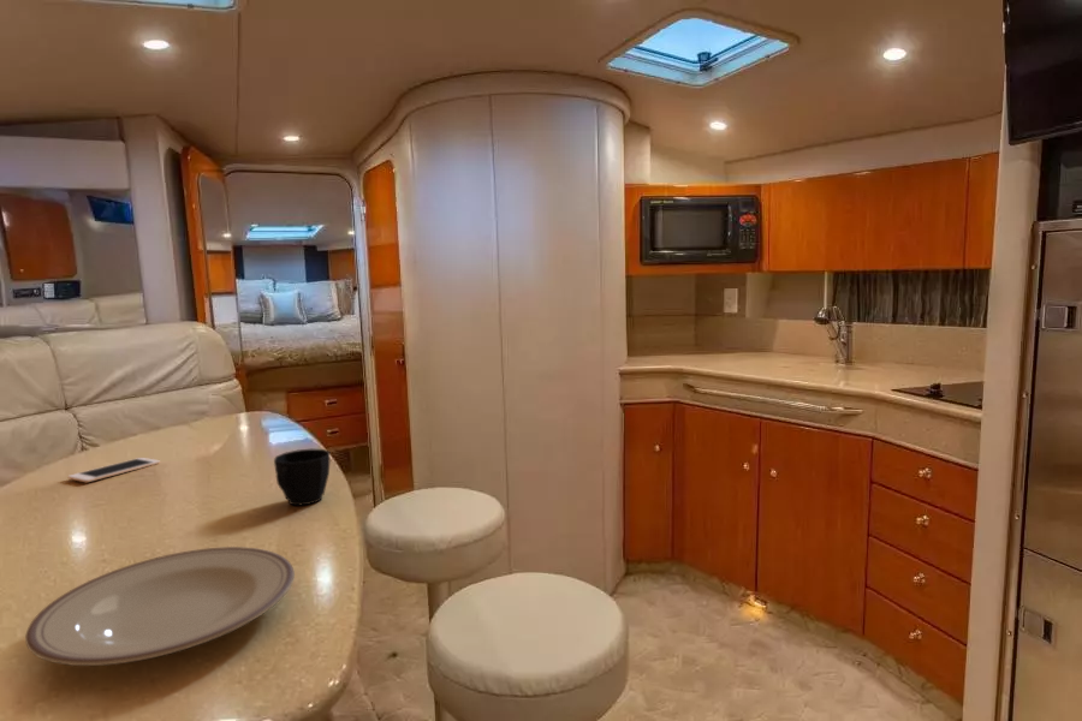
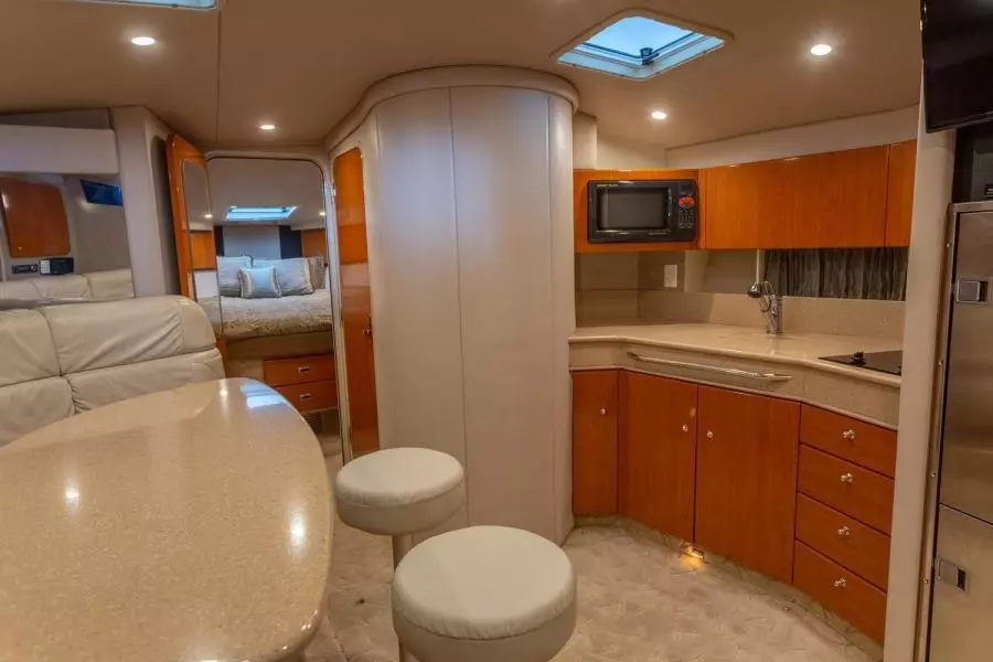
- plate (173, 607)
- cell phone (115, 469)
- cup (301, 478)
